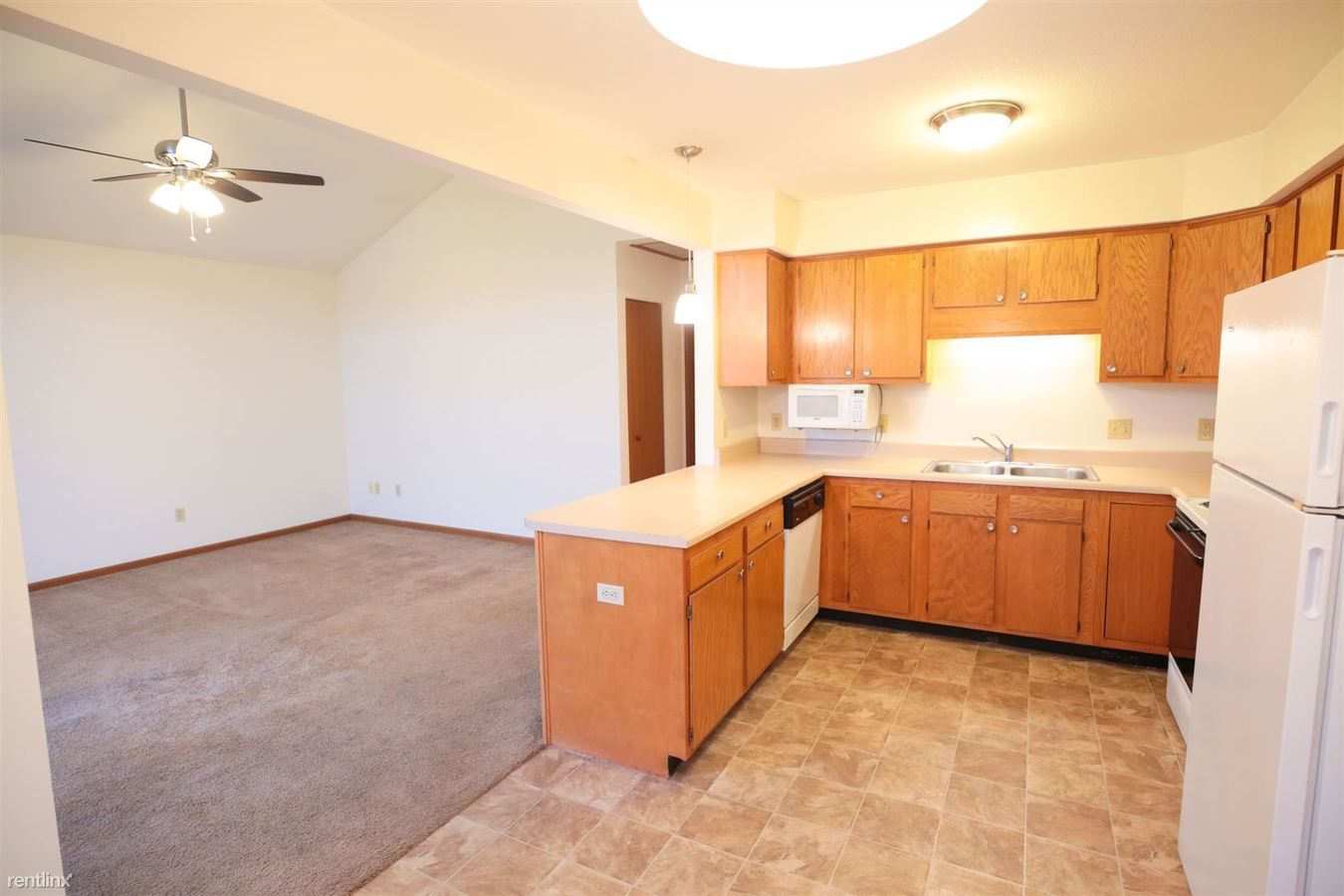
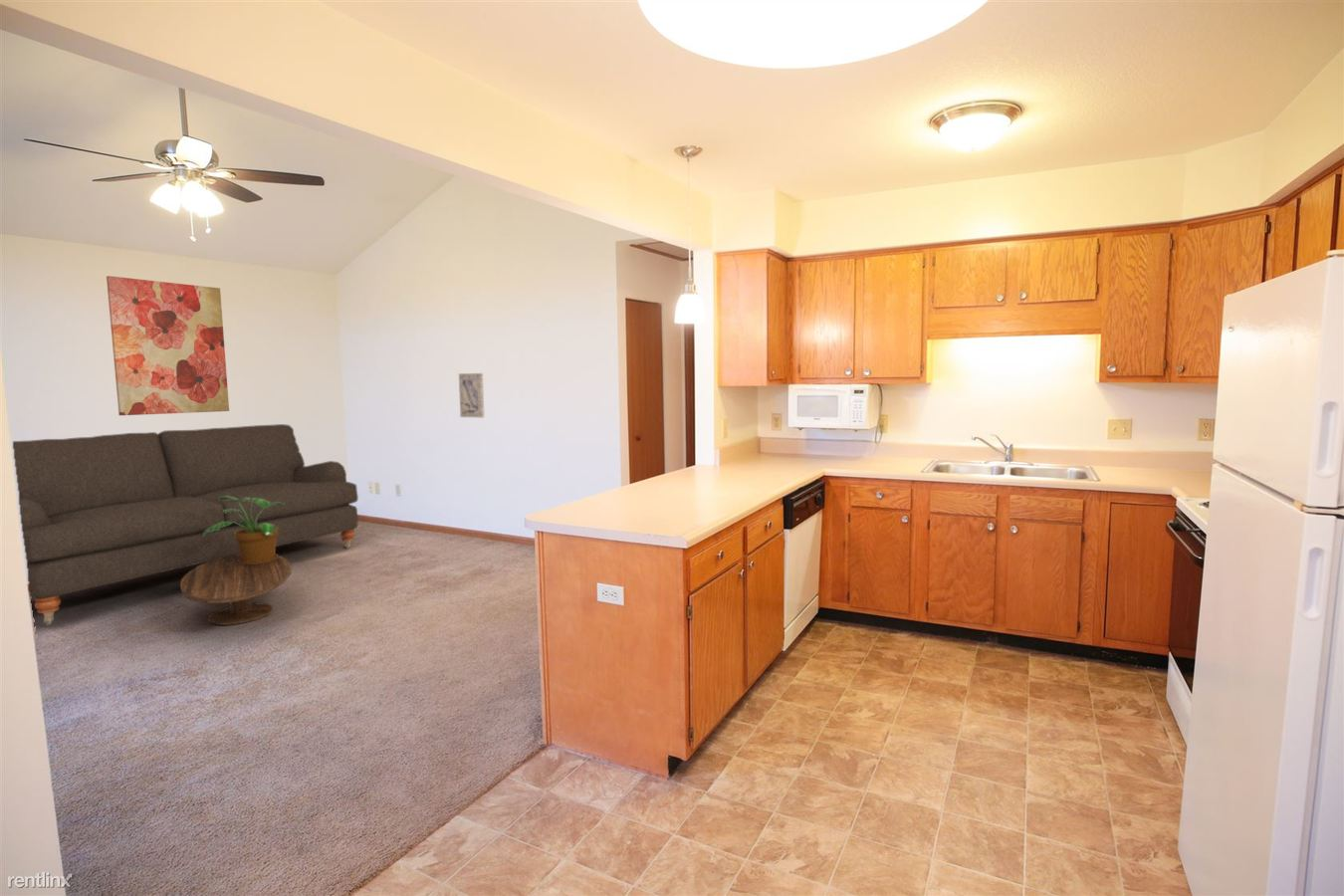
+ wall art (471, 395)
+ sofa (186, 503)
+ potted plant (246, 528)
+ coffee table (239, 593)
+ wall art (172, 348)
